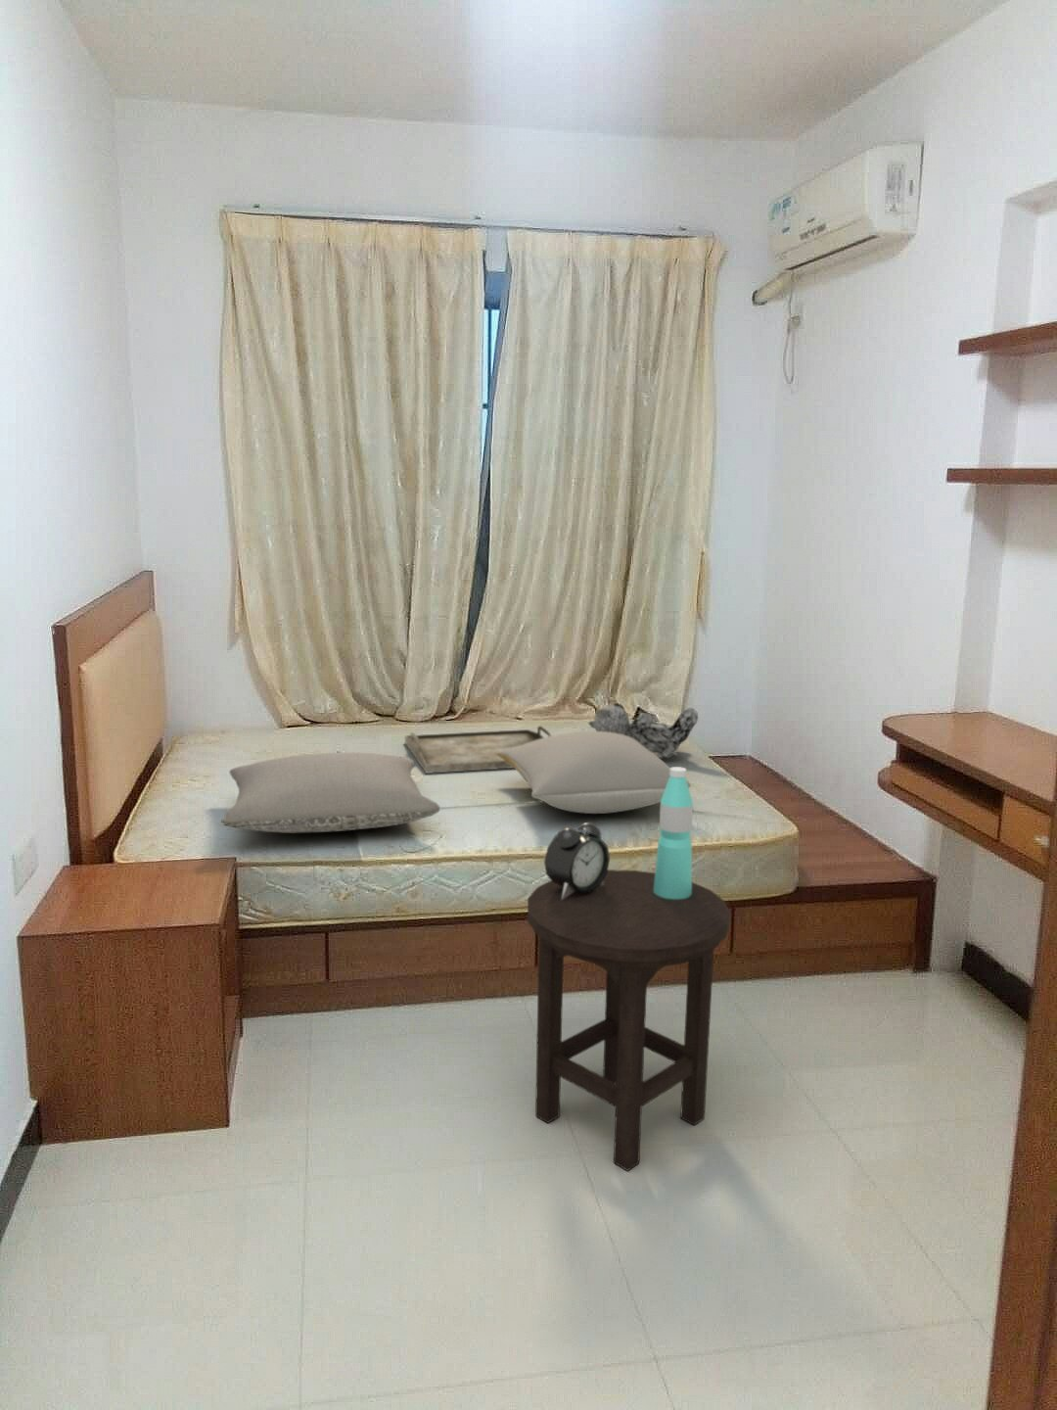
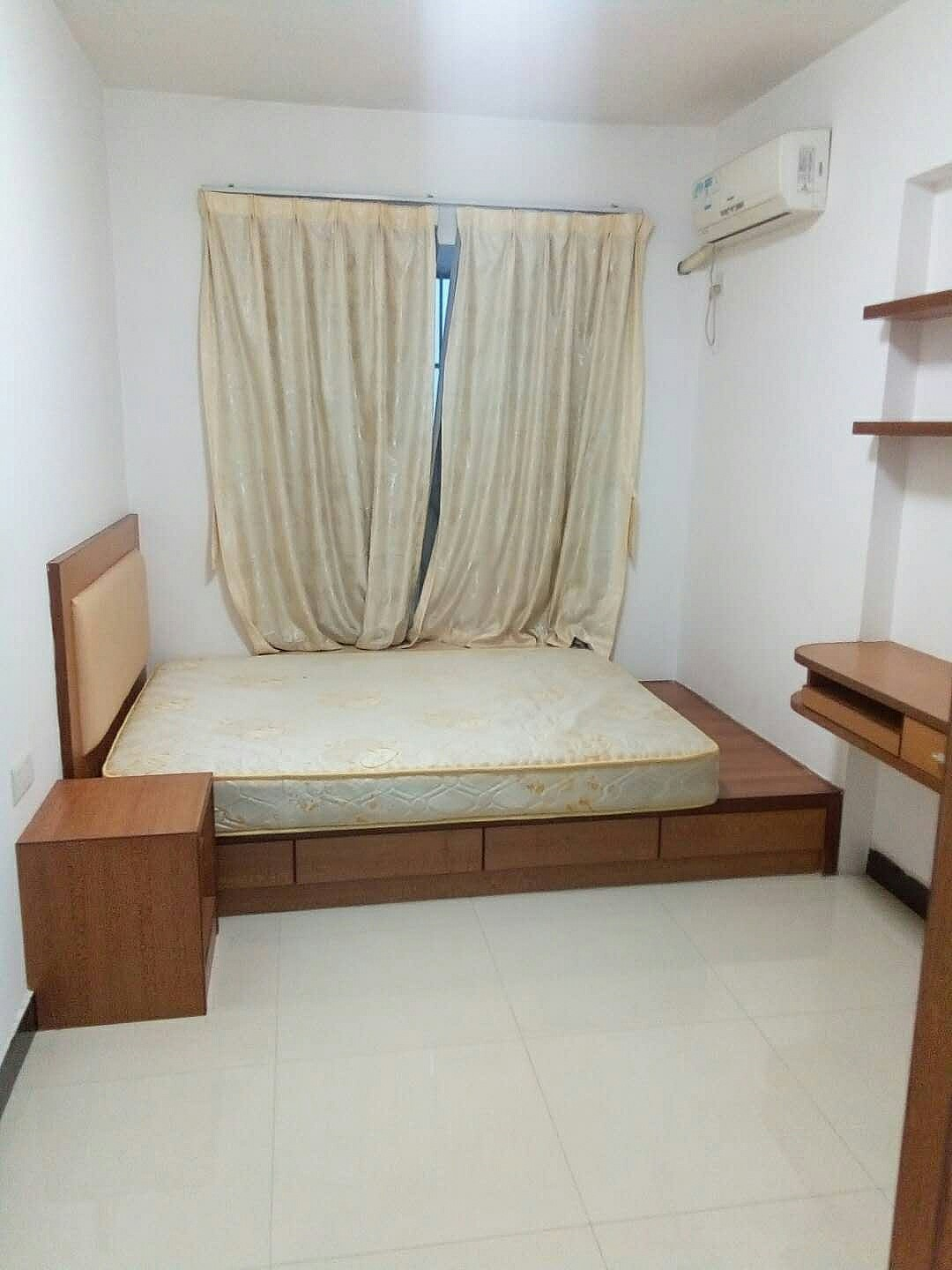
- pillow (588, 767)
- serving tray (481, 743)
- water bottle (675, 830)
- teddy bear (641, 729)
- stool (624, 1014)
- alarm clock (576, 857)
- pillow (326, 789)
